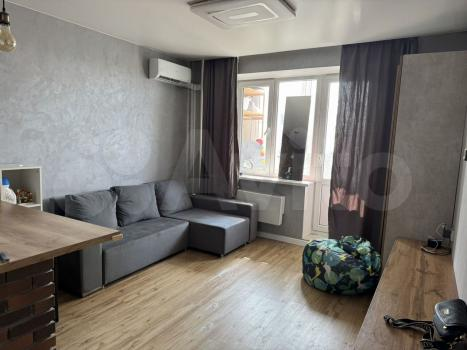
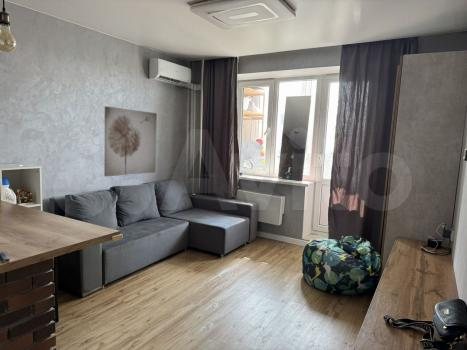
+ wall art (132, 142)
